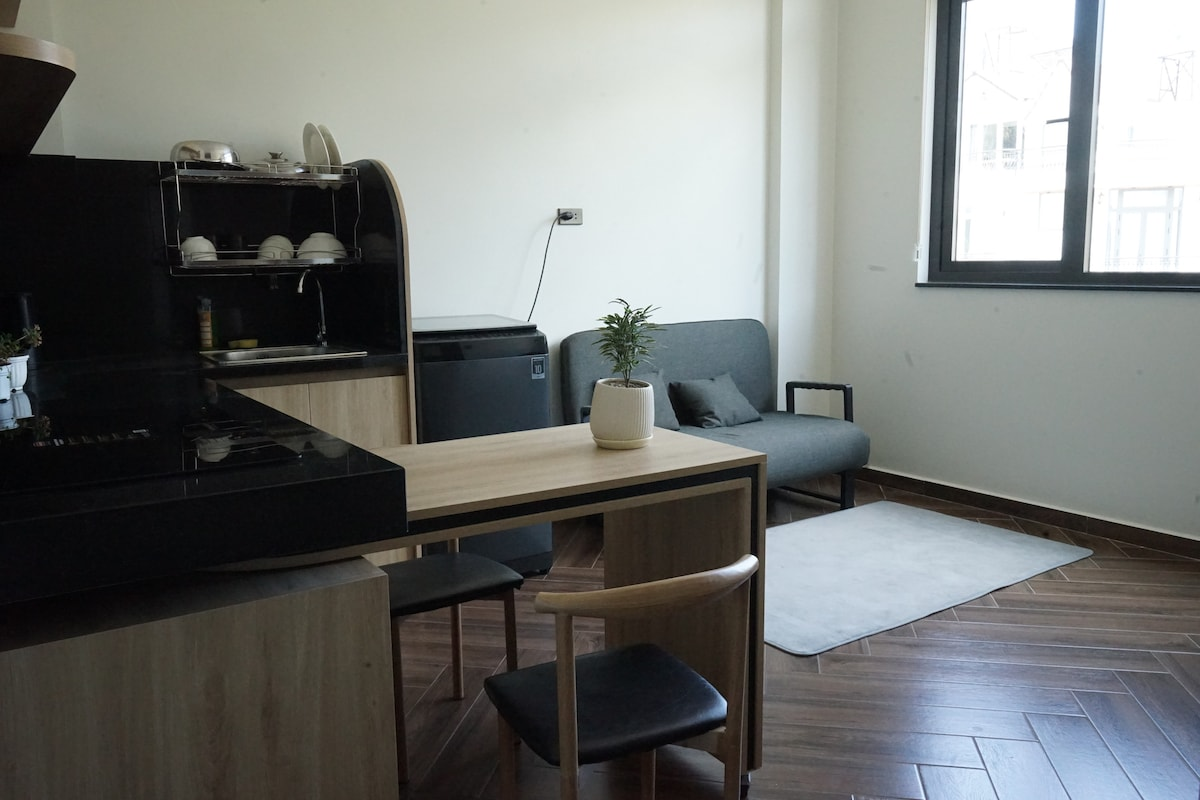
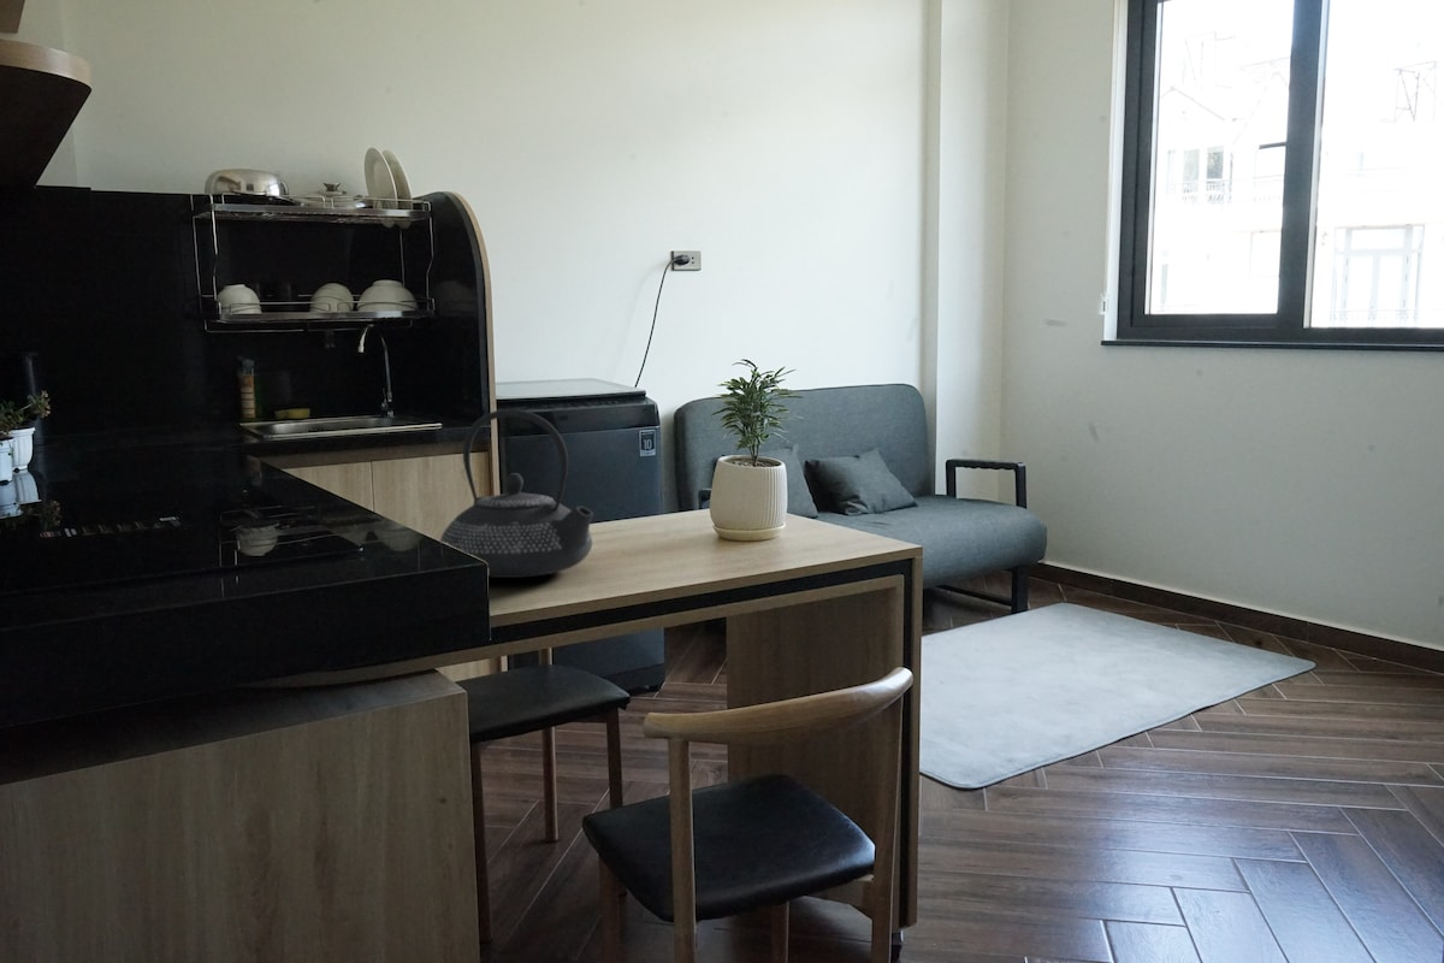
+ teapot (522, 492)
